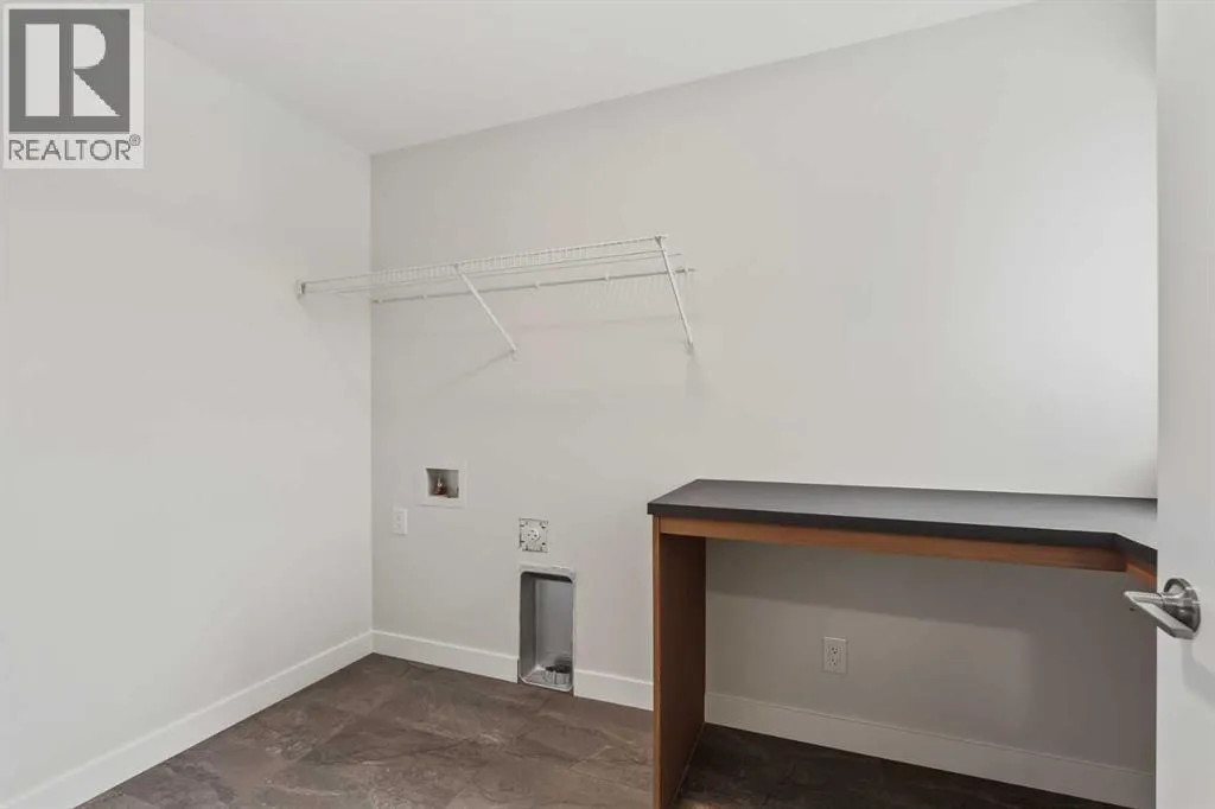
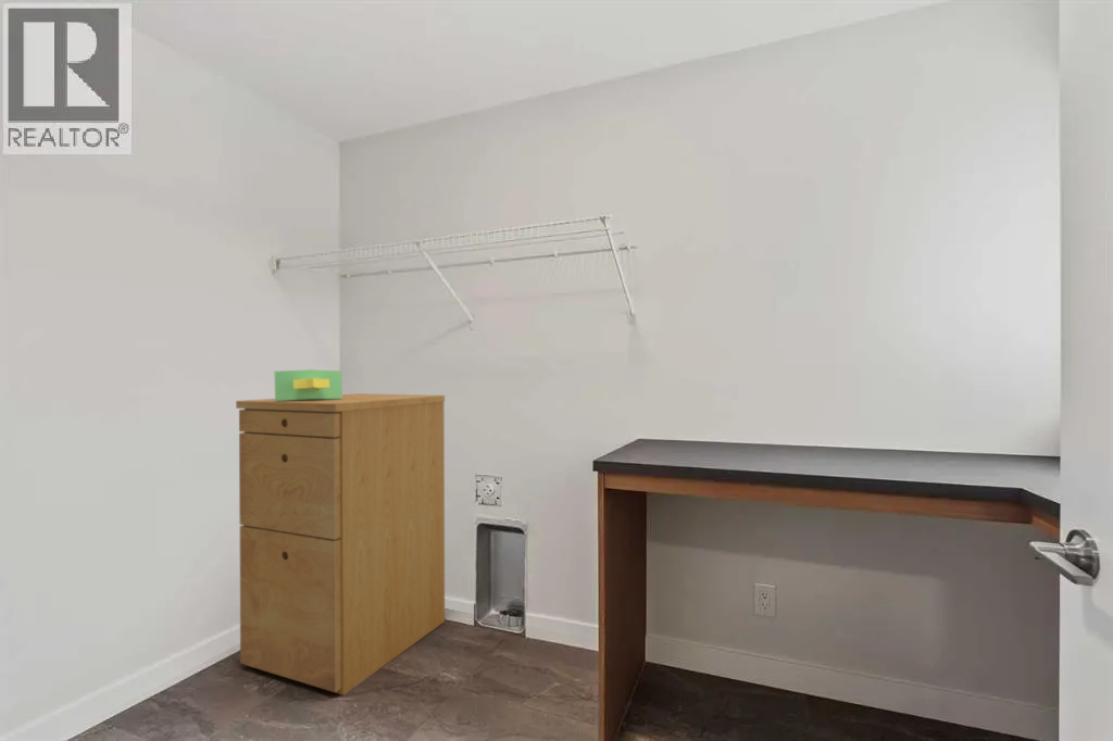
+ folder (308, 384)
+ filing cabinet (349, 520)
